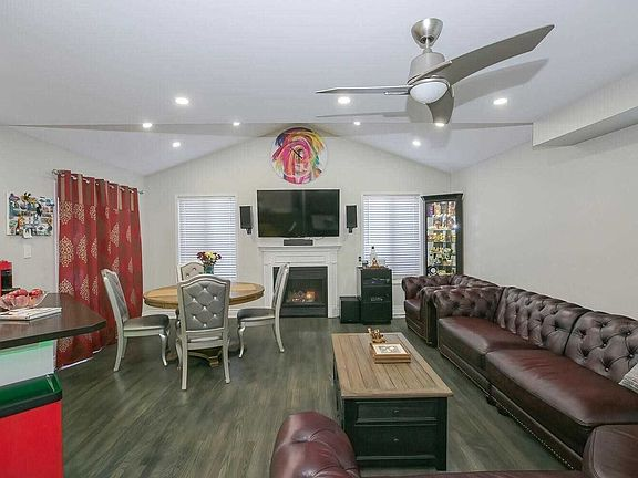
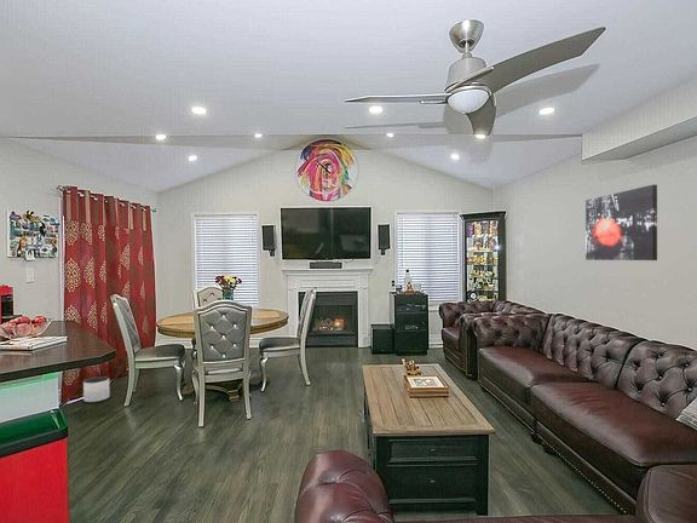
+ wall art (617, 226)
+ planter (96, 389)
